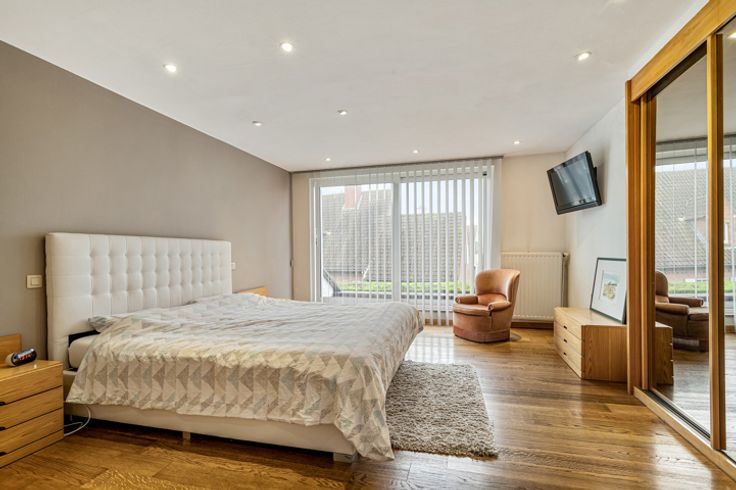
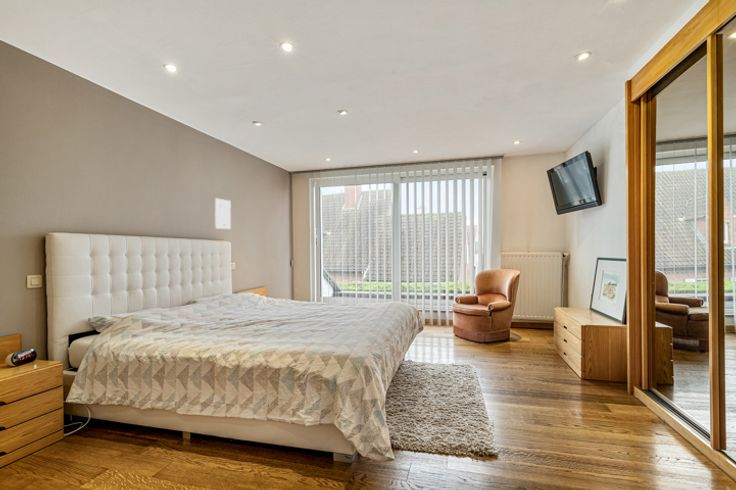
+ wall art (223, 214)
